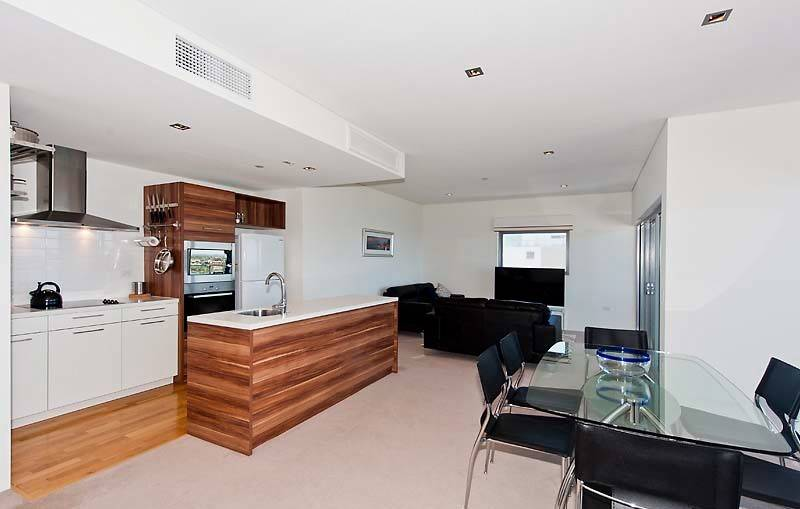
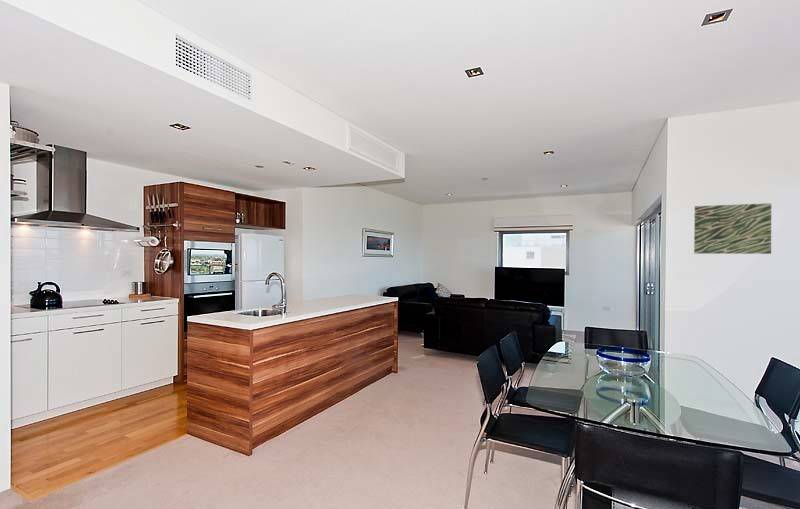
+ wall art (731, 229)
